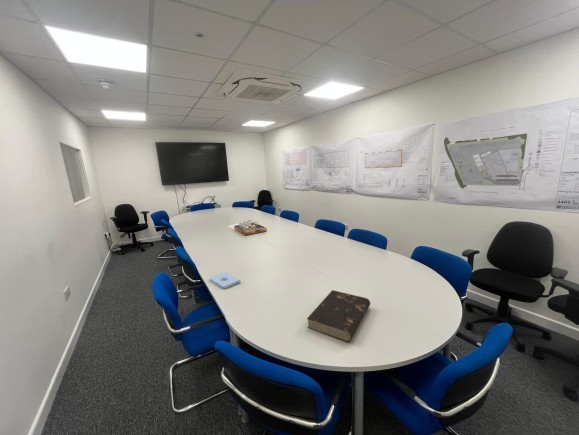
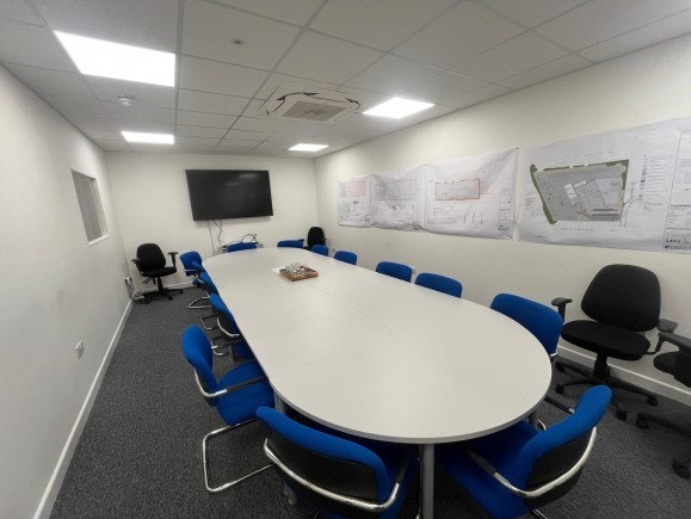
- notepad (224, 280)
- book (340, 312)
